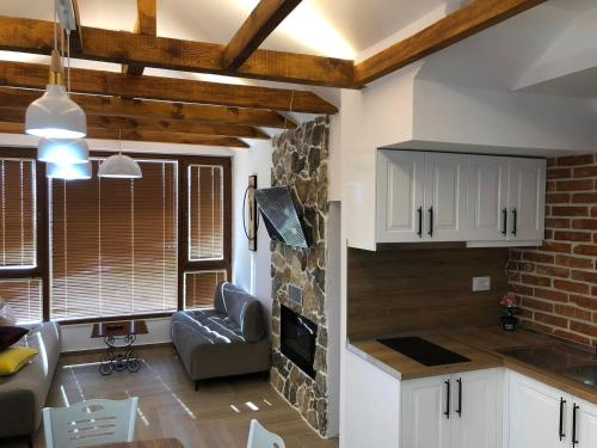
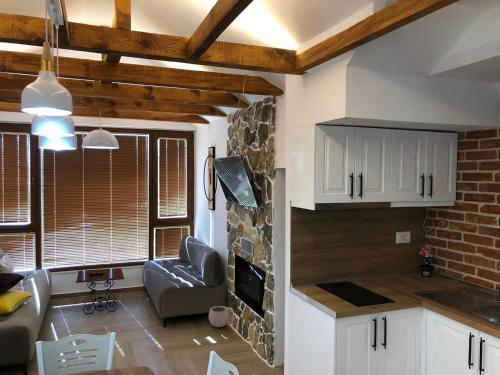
+ plant pot (218, 313)
